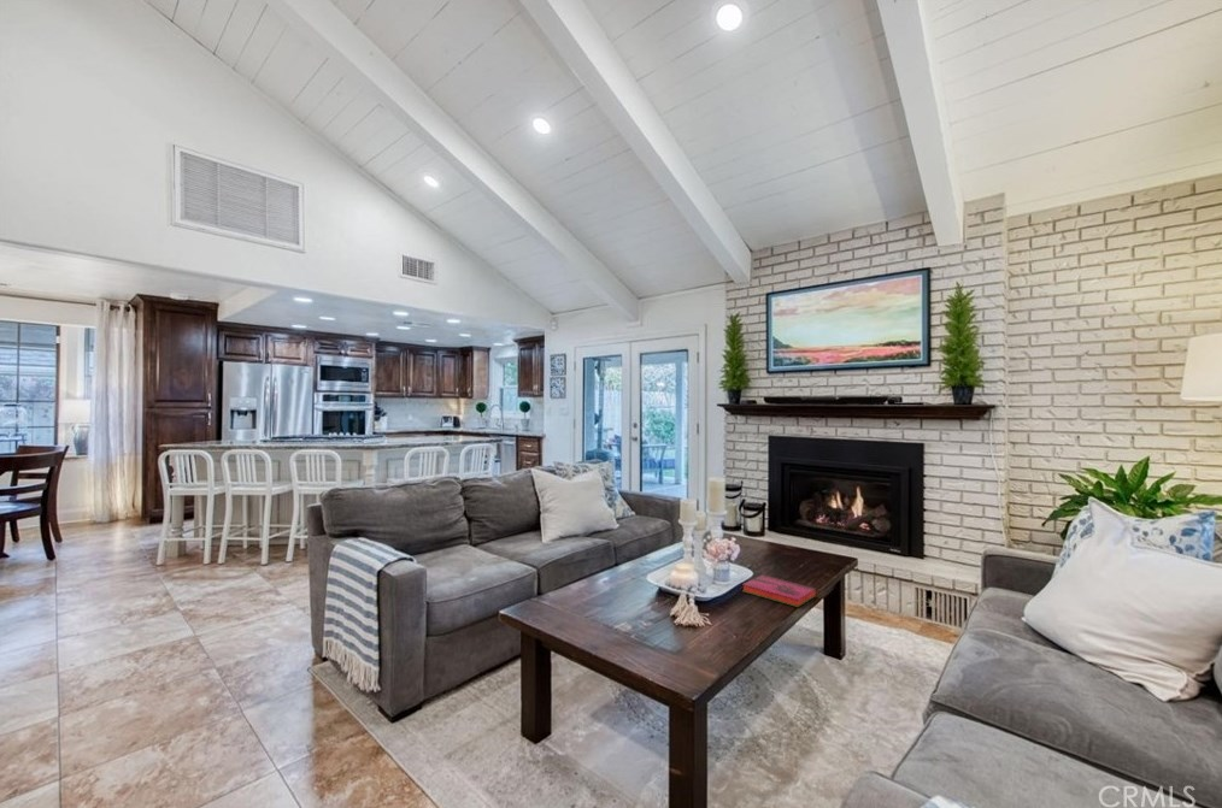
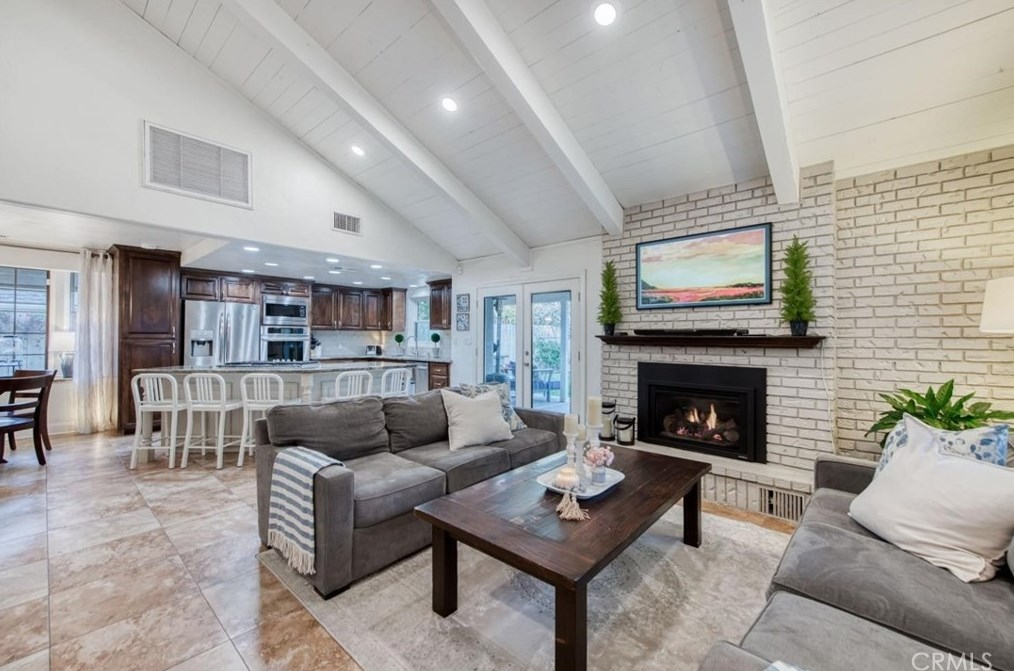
- hardback book (779, 589)
